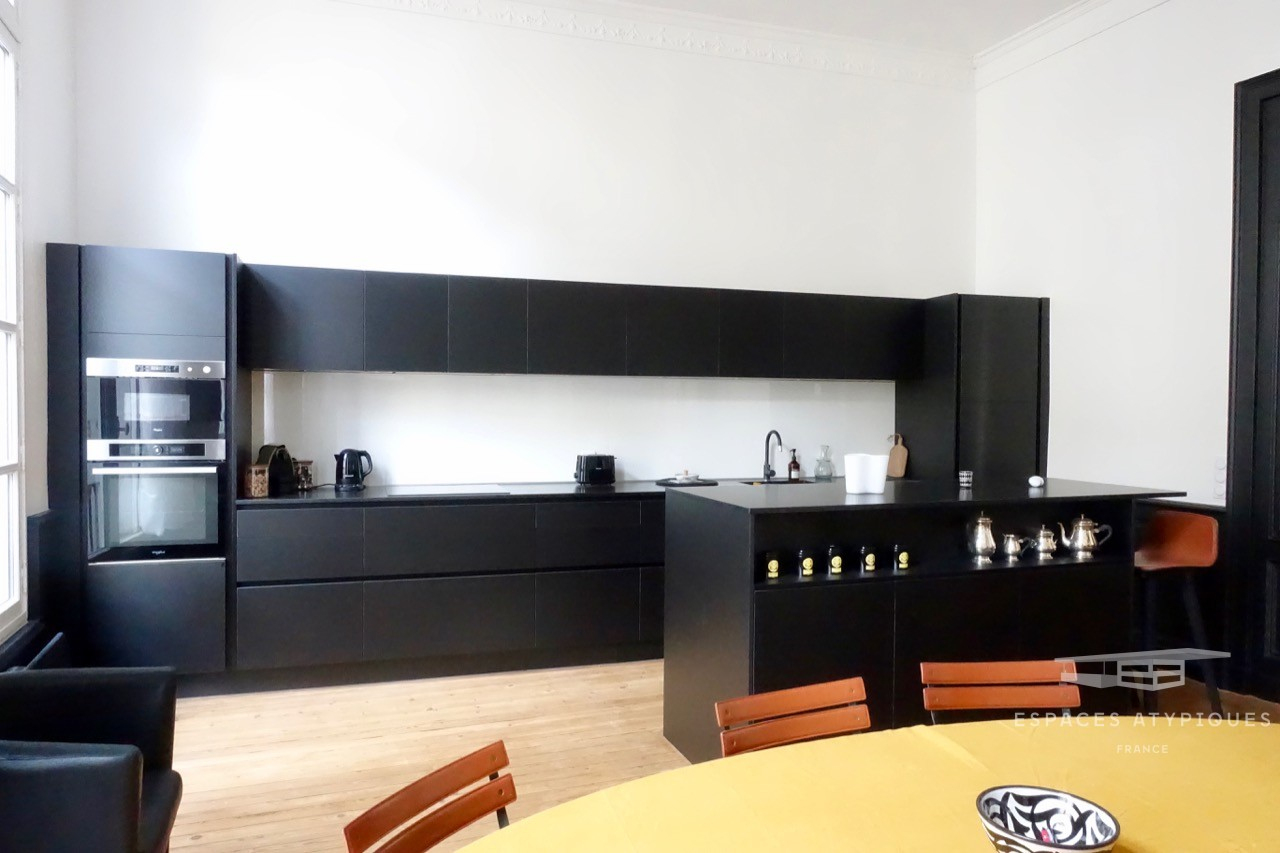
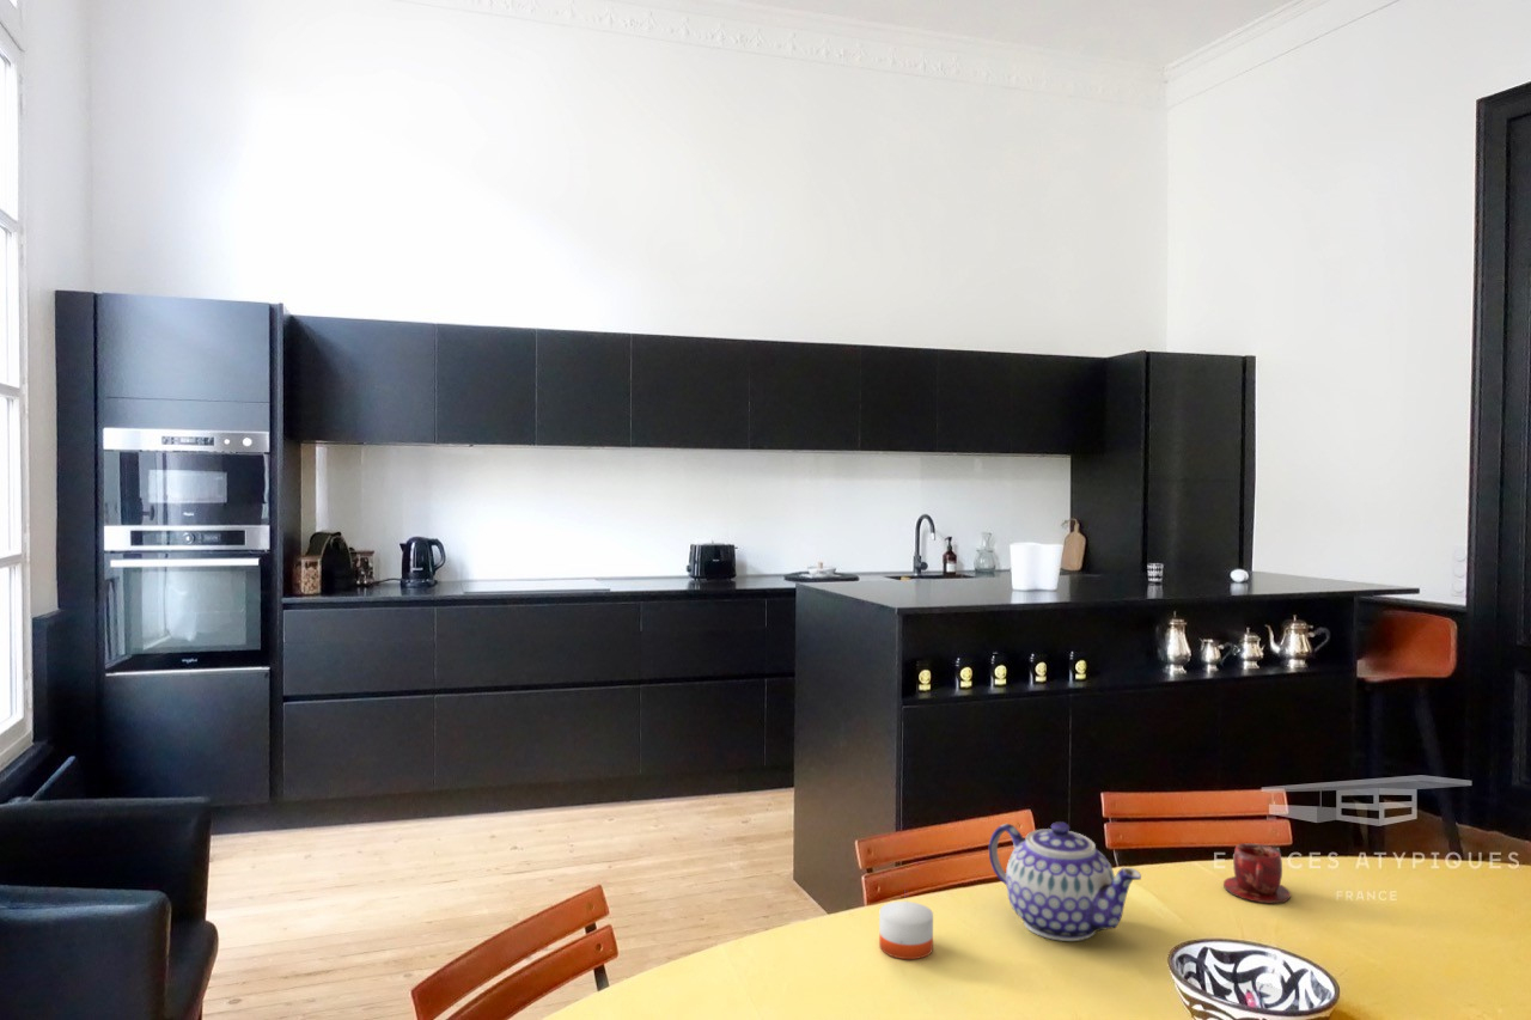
+ teapot (1060, 874)
+ candle (905, 910)
+ teacup (1256, 871)
